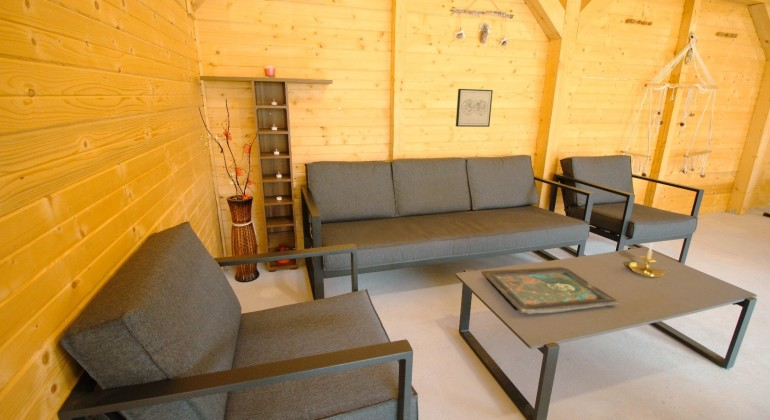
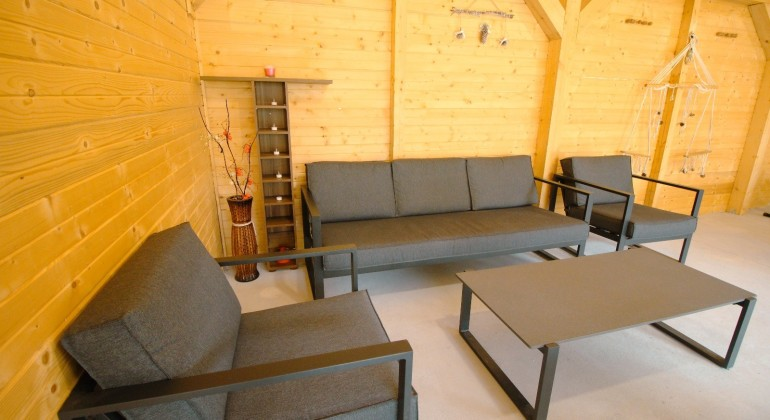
- candle holder (651, 258)
- wall art (474, 108)
- decorative tray (546, 288)
